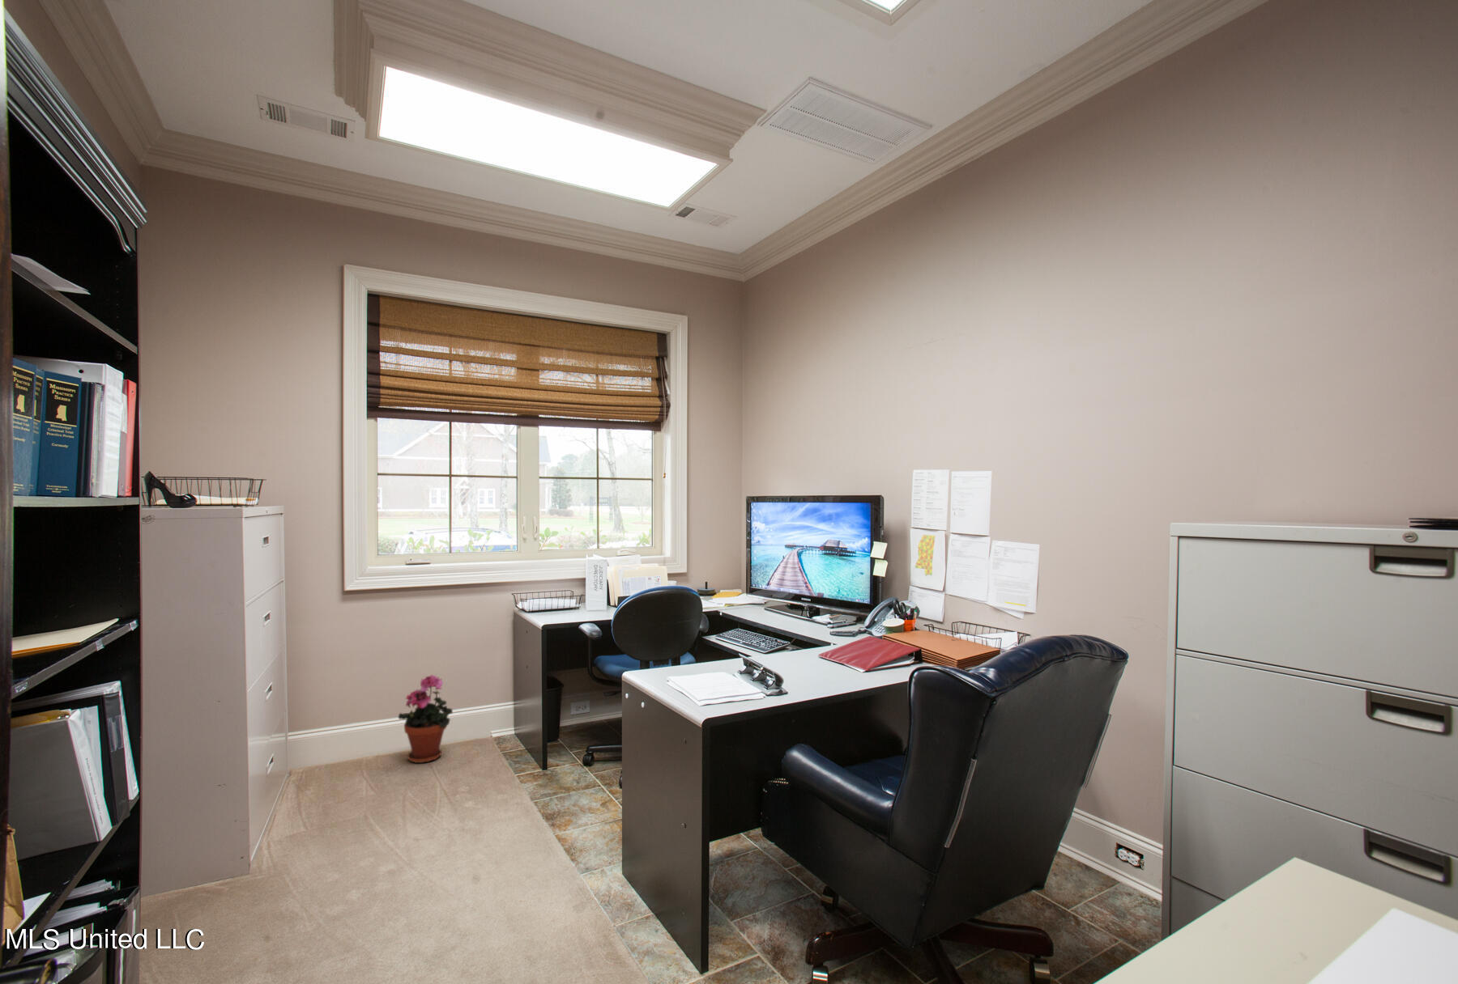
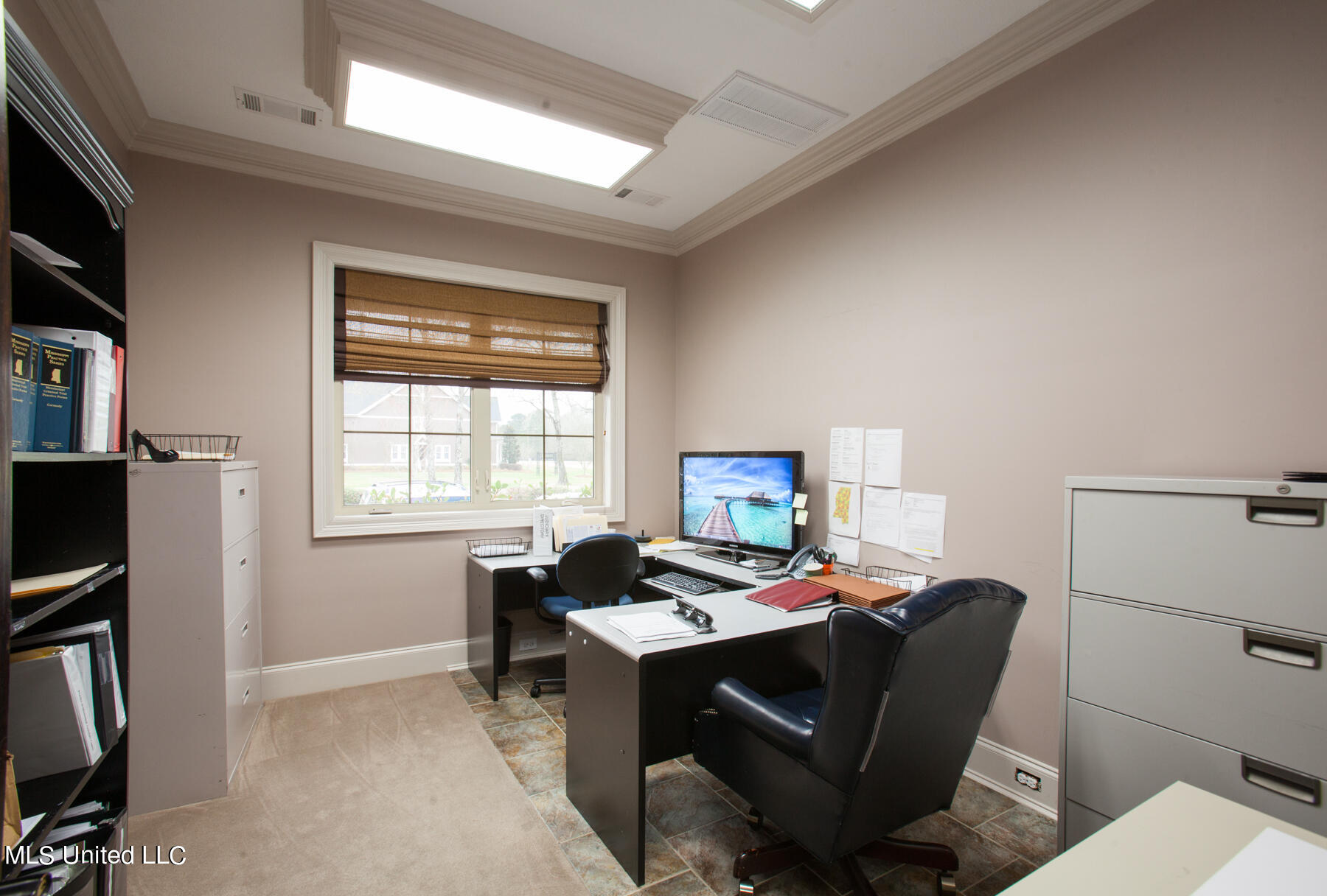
- potted plant (425, 716)
